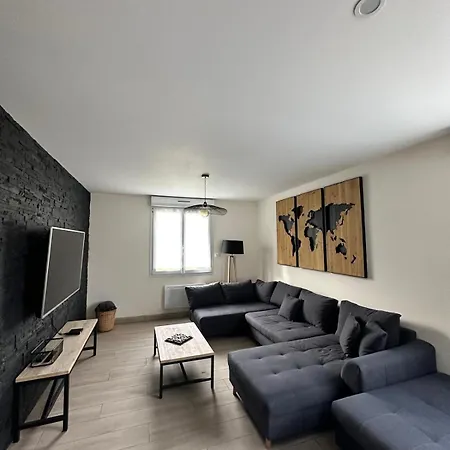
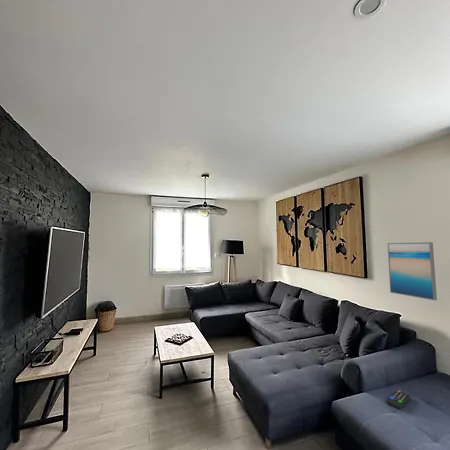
+ remote control (398, 398)
+ wall art (410, 269)
